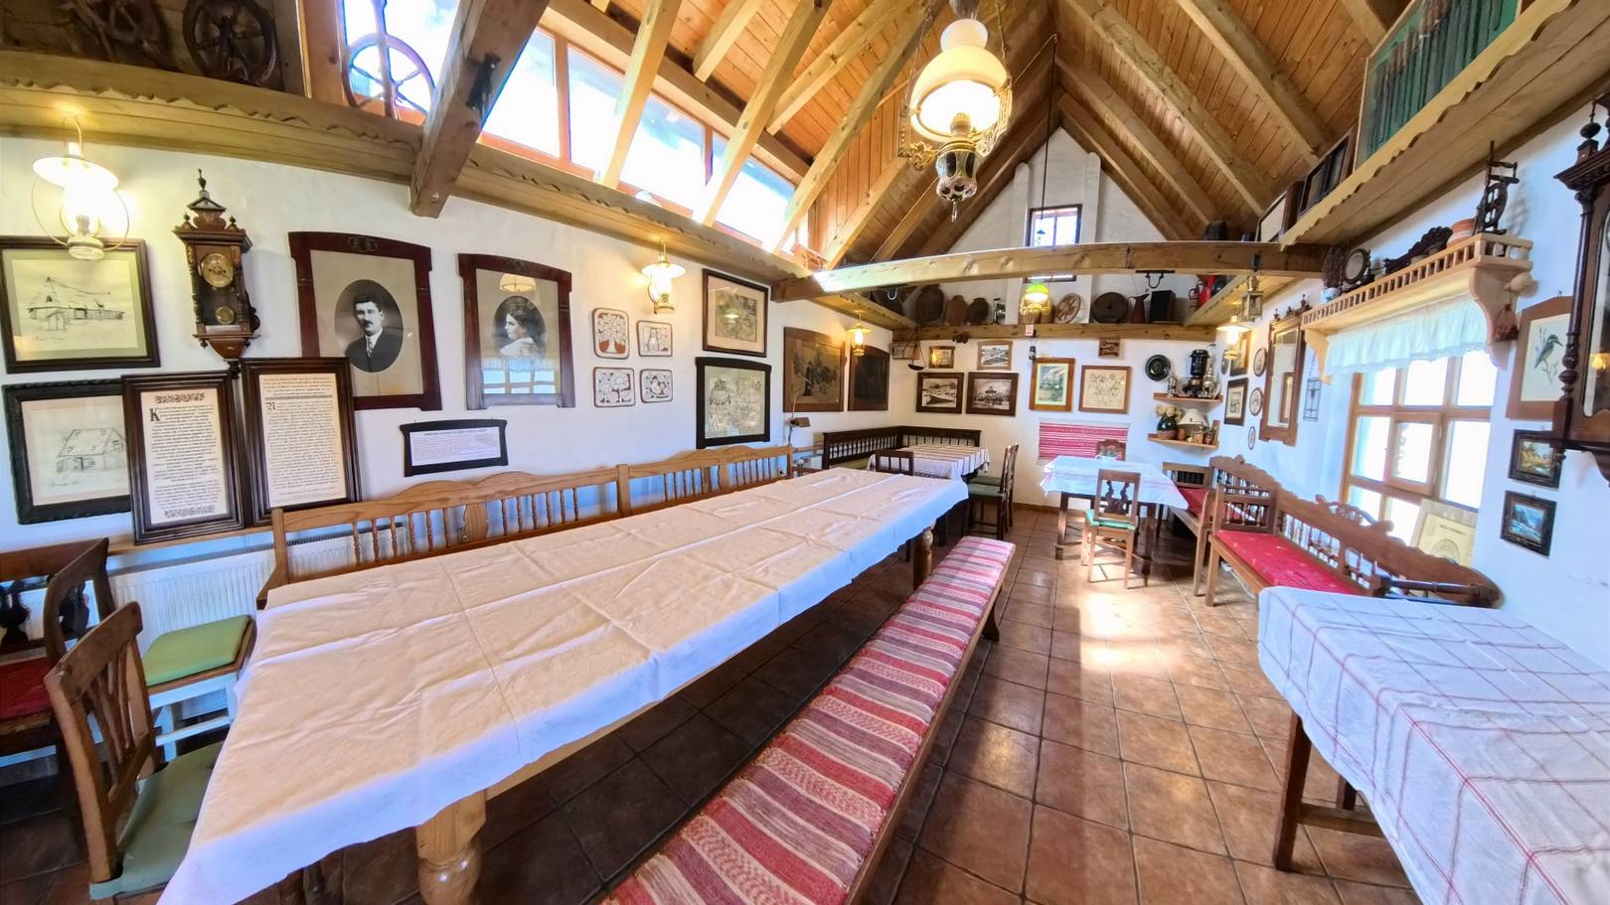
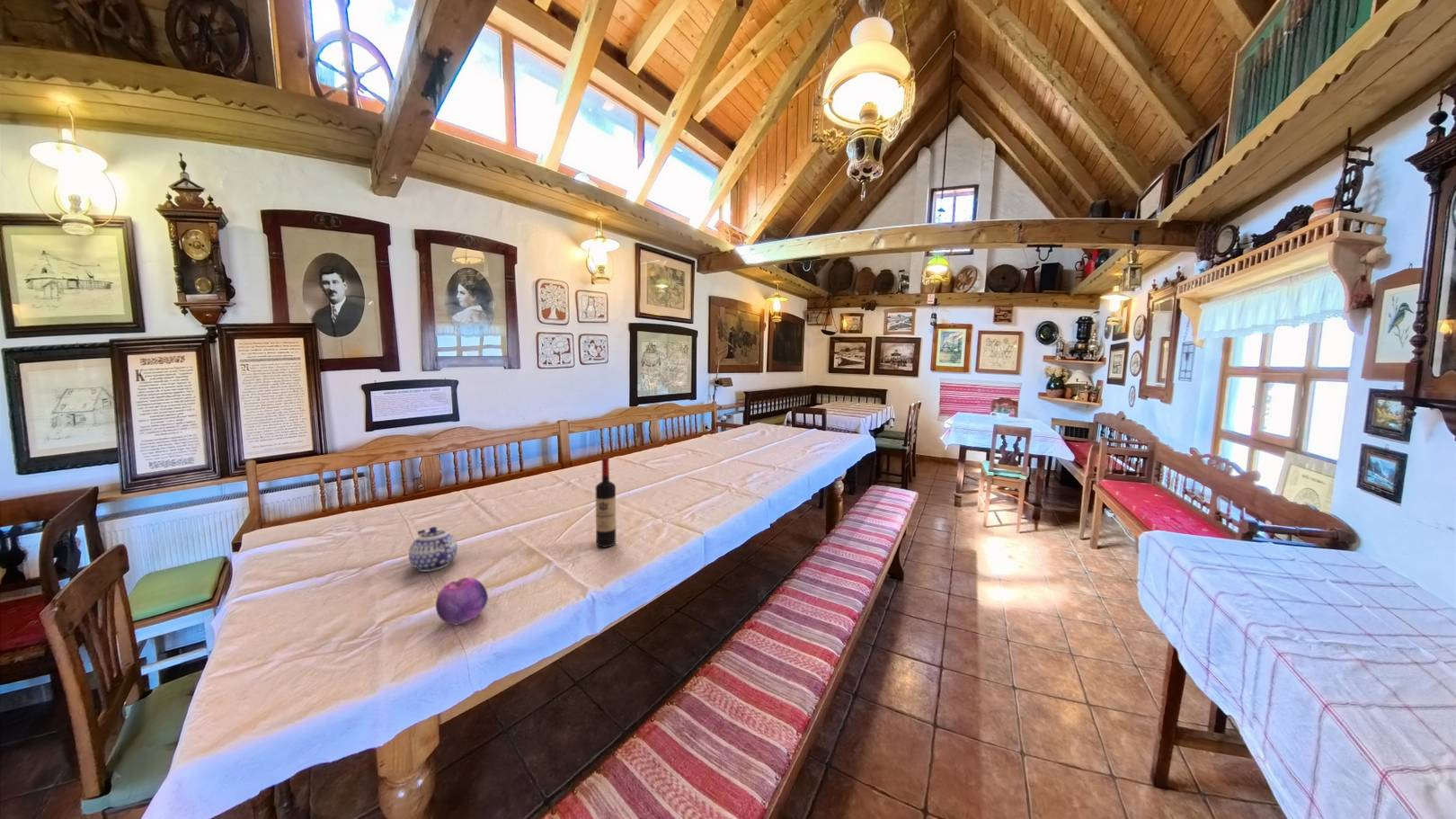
+ fruit (462, 600)
+ wine bottle (605, 501)
+ teapot (433, 546)
